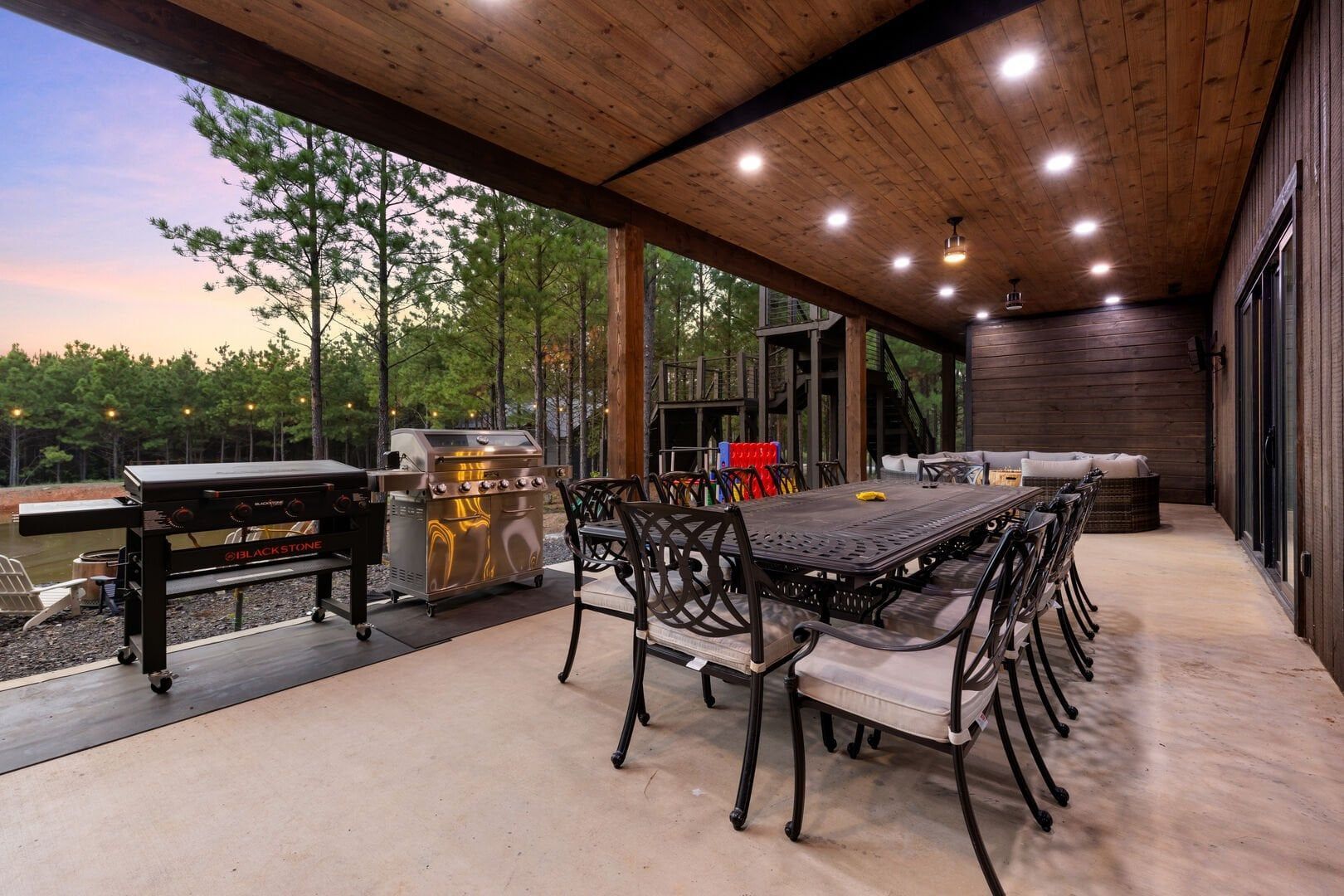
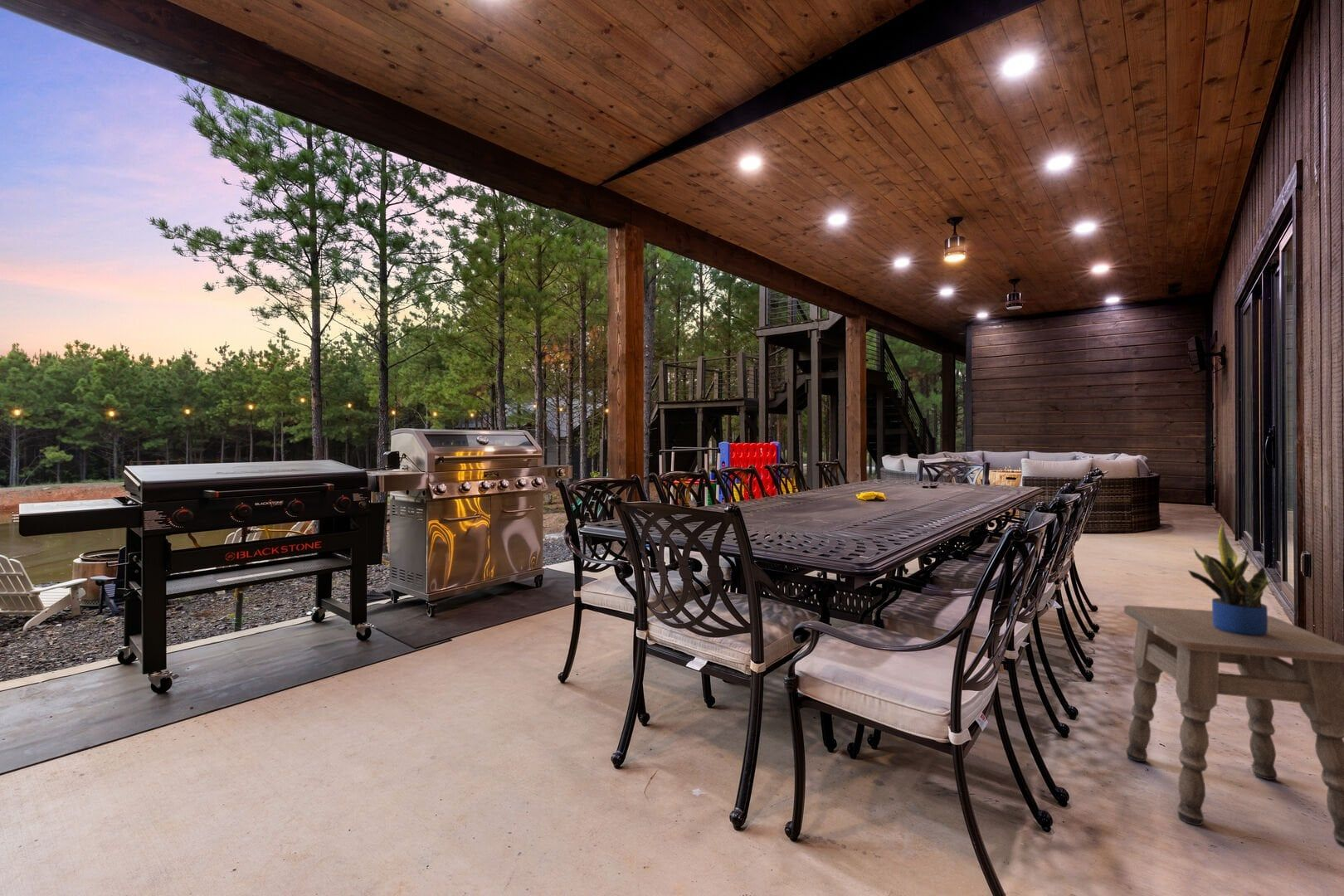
+ potted plant (1226, 575)
+ side table (1216, 704)
